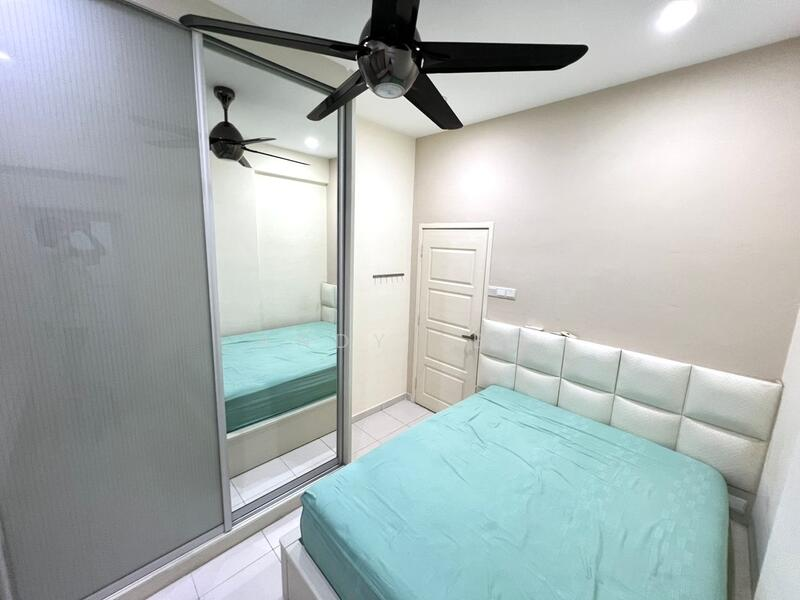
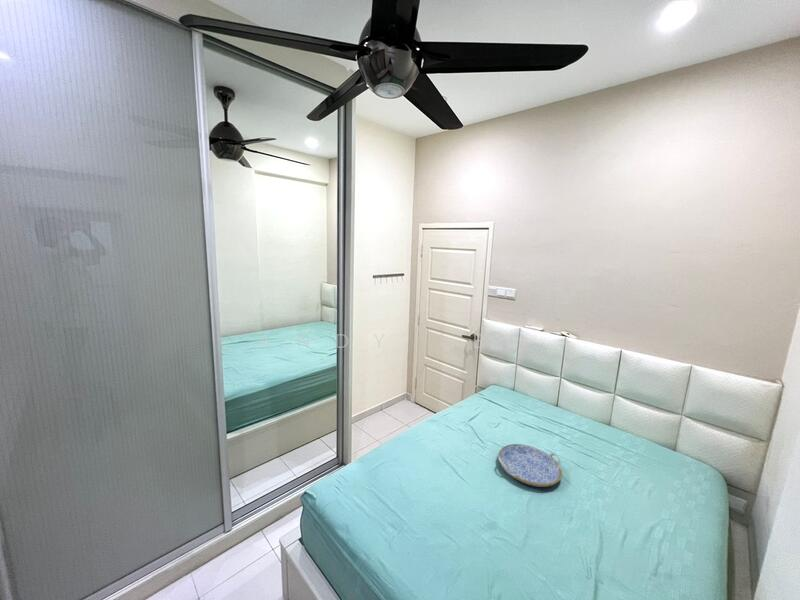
+ serving tray (528, 463)
